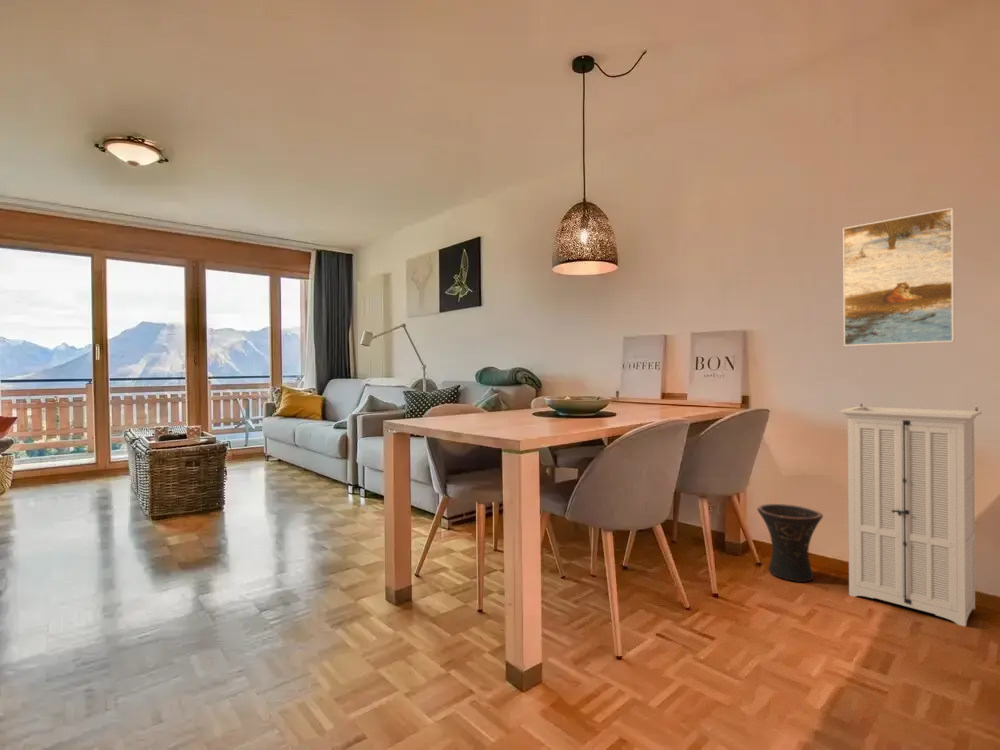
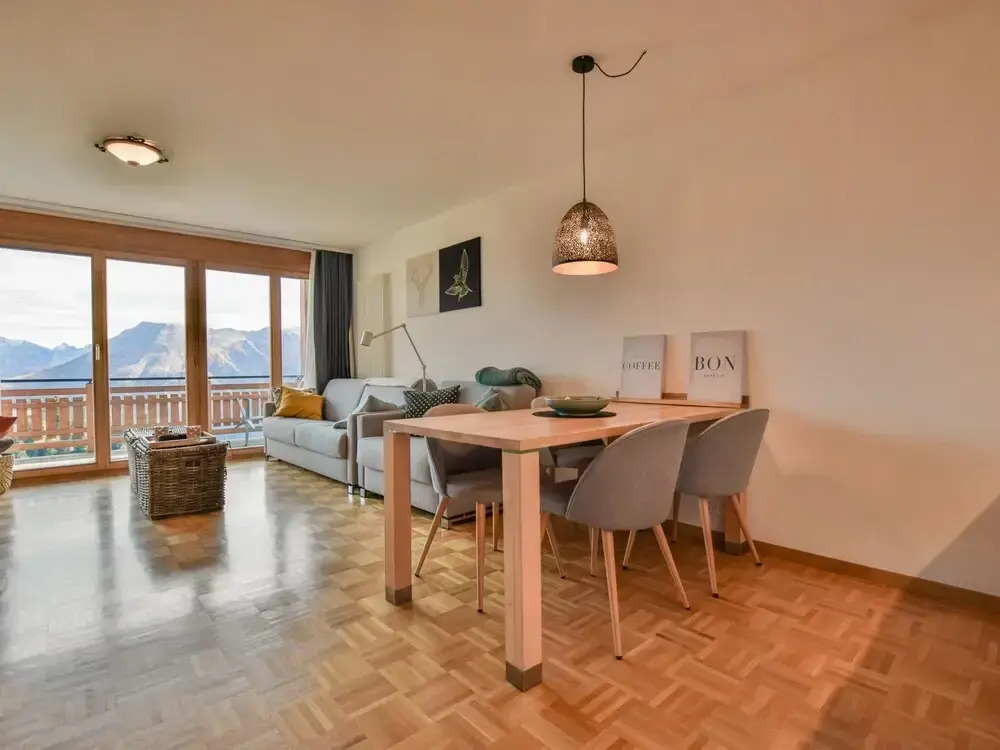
- storage cabinet (908, 504)
- vase (789, 542)
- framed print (895, 281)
